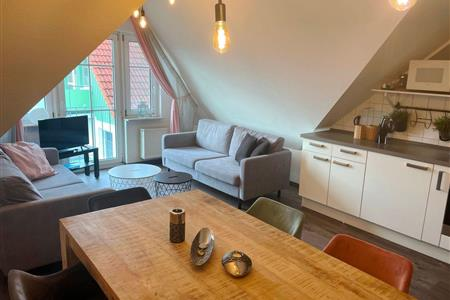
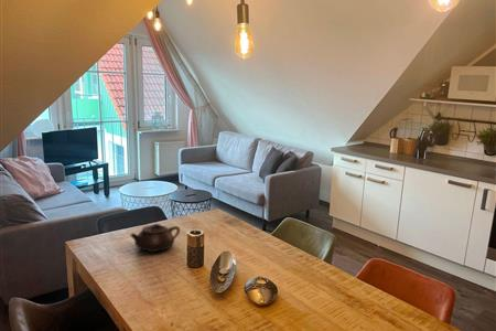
+ teapot (155, 235)
